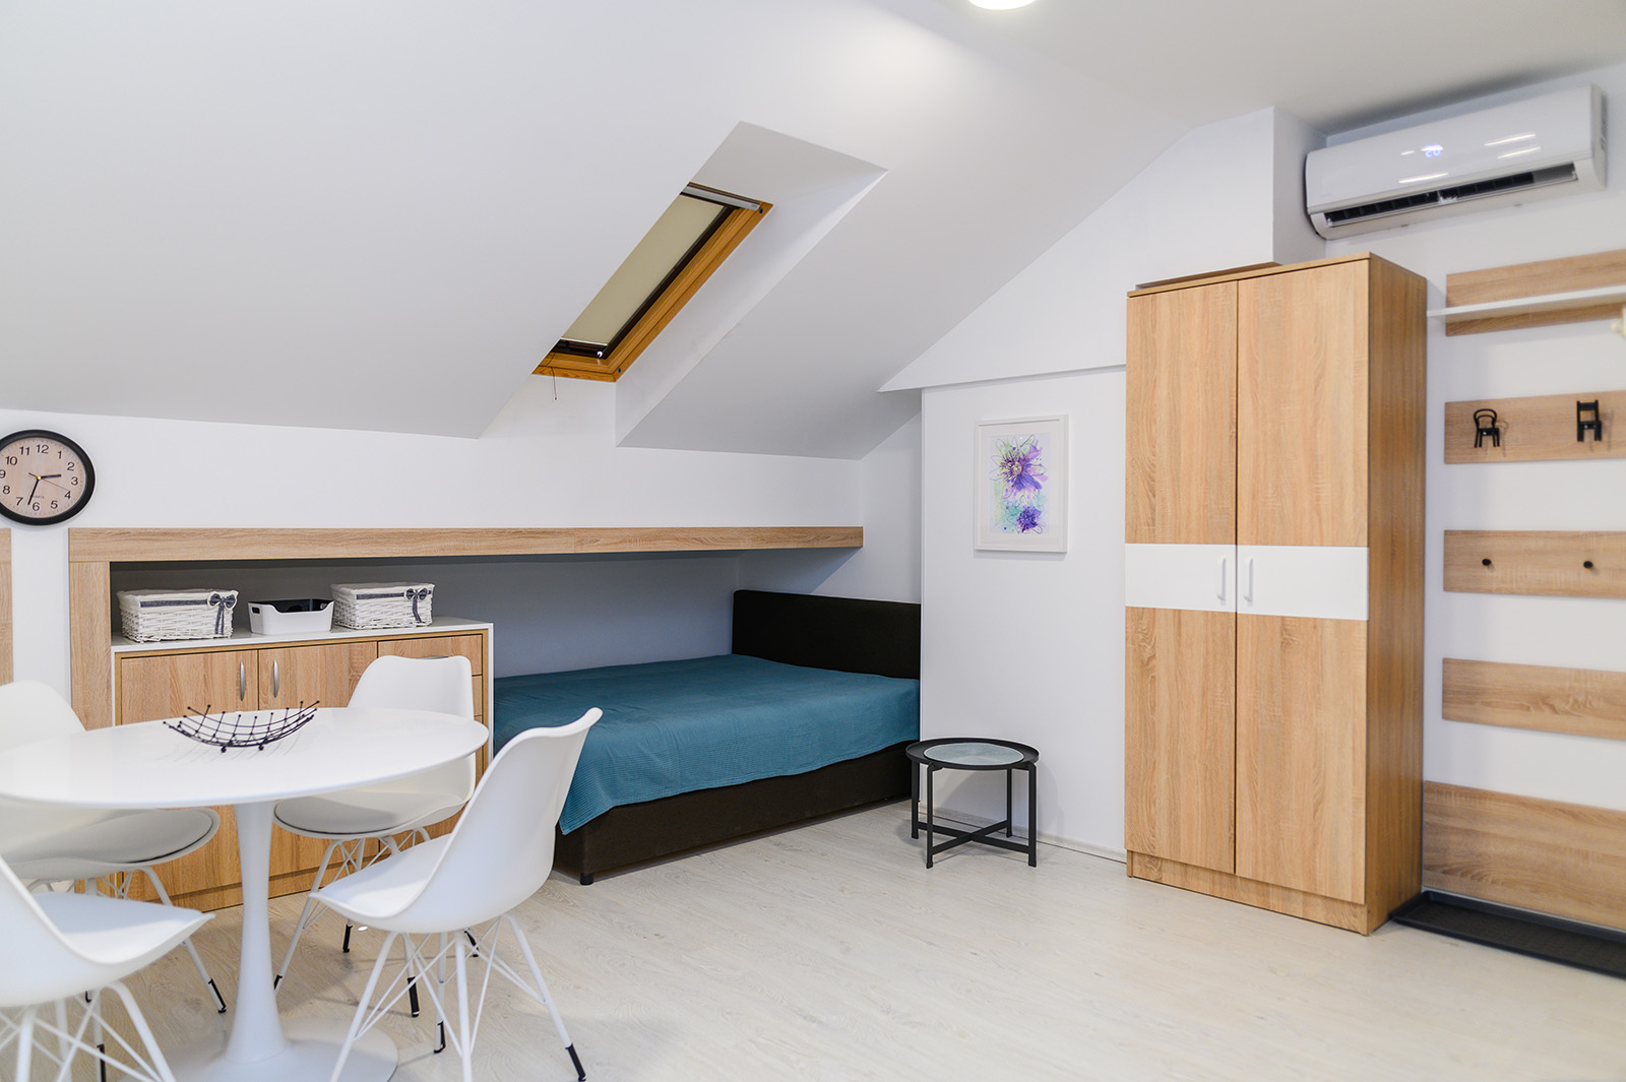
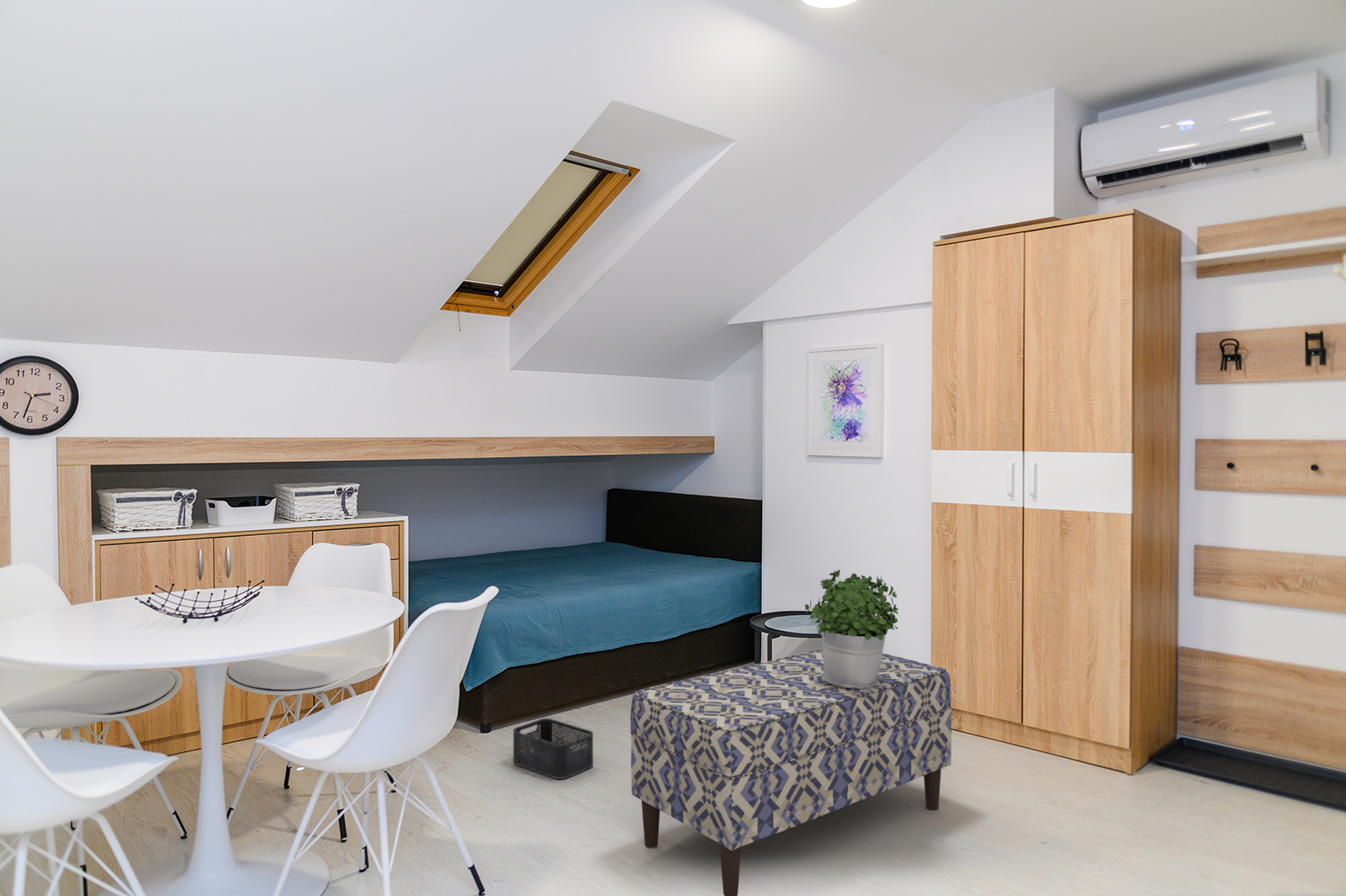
+ potted plant (845, 627)
+ storage bin (553, 747)
+ bench (798, 752)
